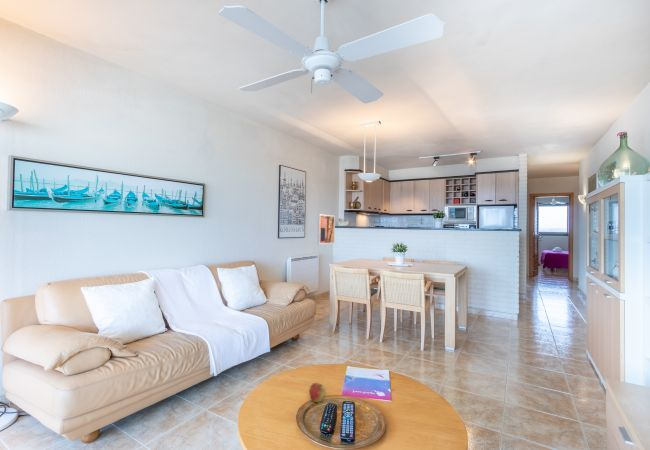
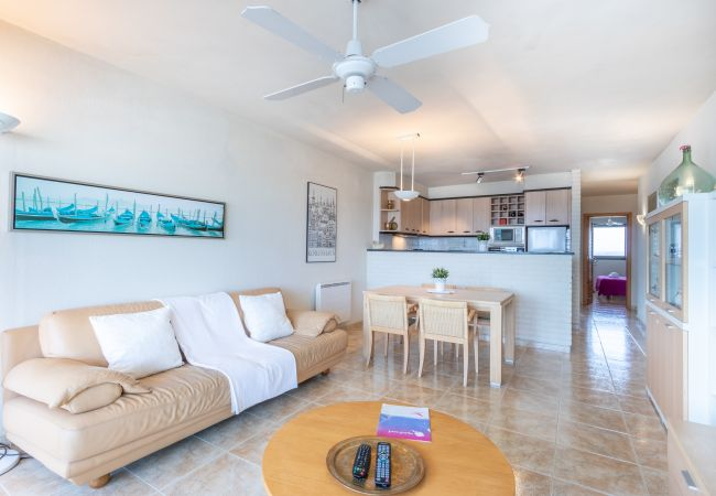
- wall art (326, 229)
- apple (317, 392)
